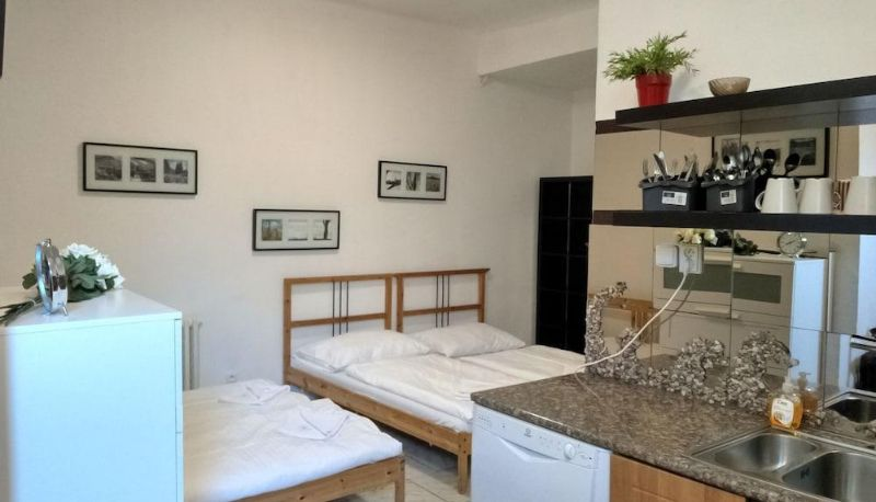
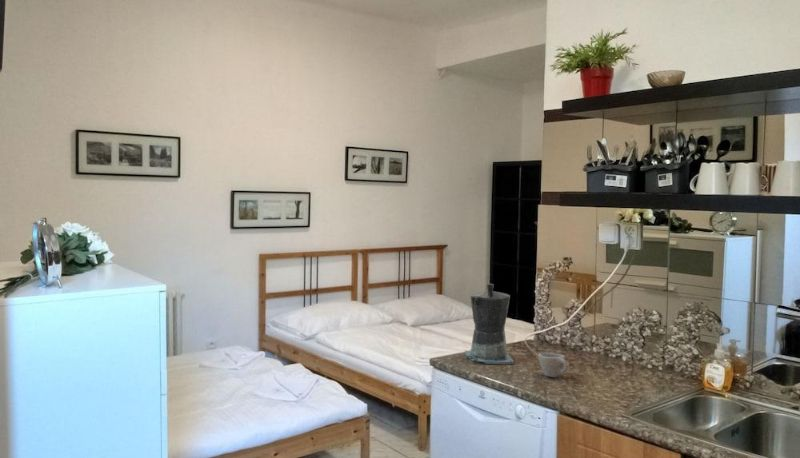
+ cup (554, 365)
+ coffee maker (489, 321)
